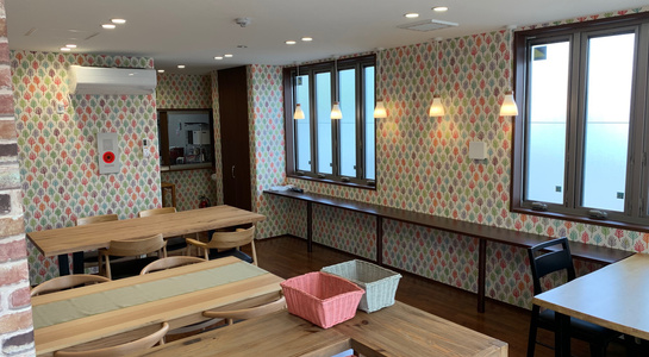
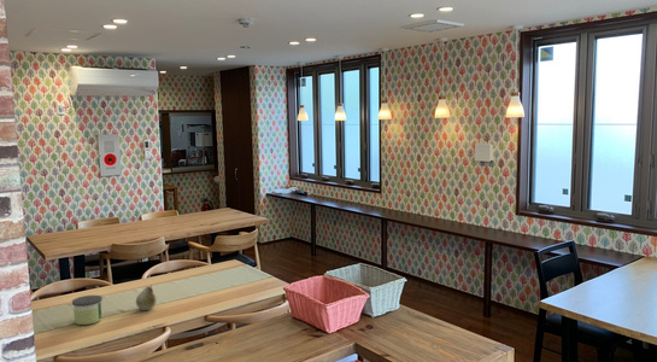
+ candle (87, 310)
+ fruit (145, 297)
